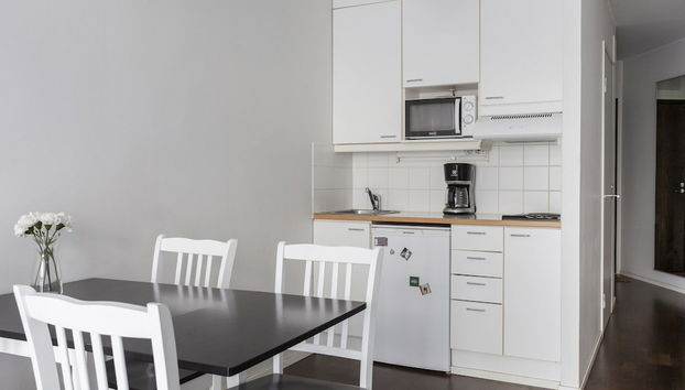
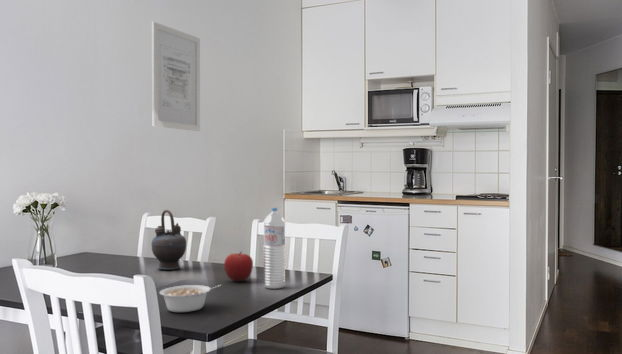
+ wall art (177, 79)
+ fruit (238, 265)
+ legume (187, 297)
+ teapot (167, 238)
+ water bottle (274, 247)
